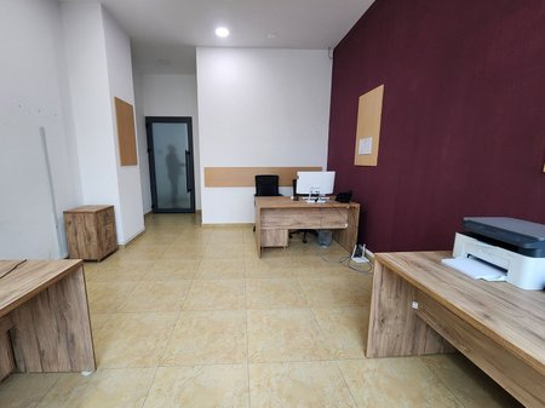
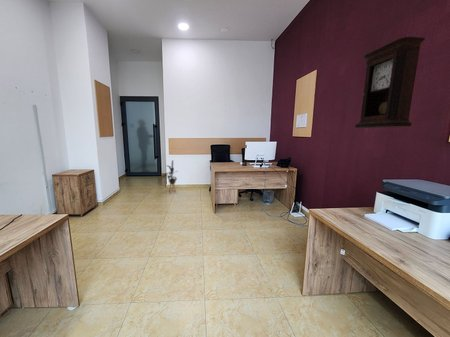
+ pendulum clock (383, 88)
+ house plant (170, 175)
